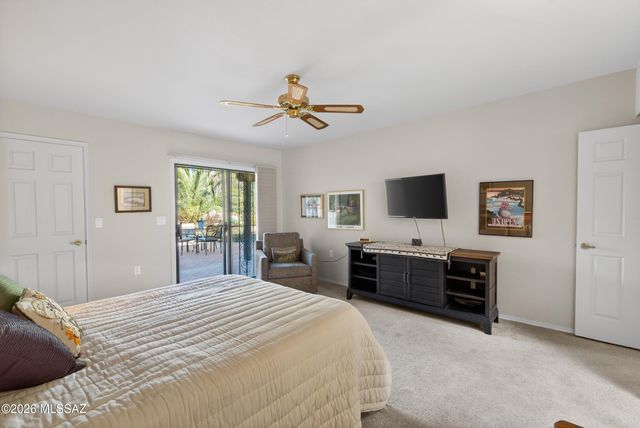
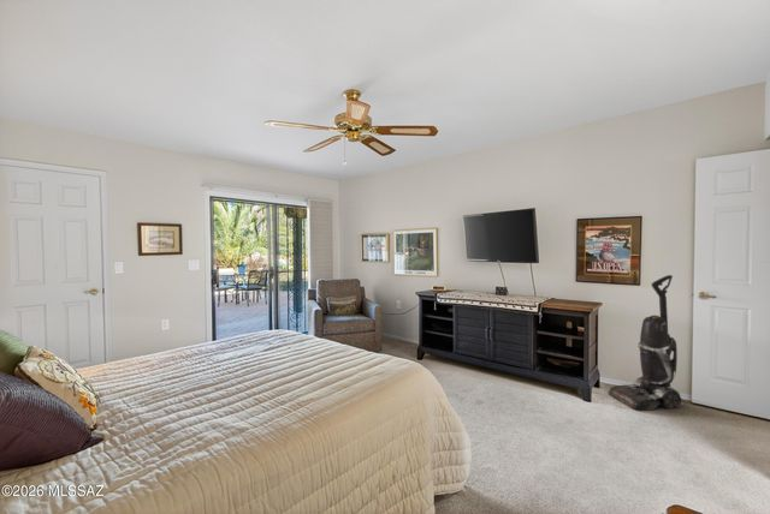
+ vacuum cleaner (644, 337)
